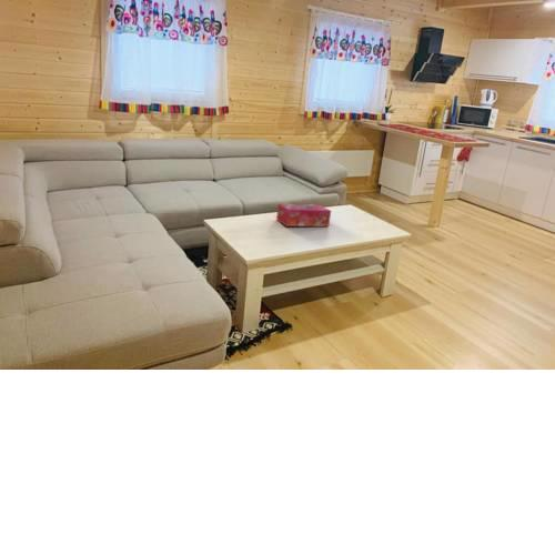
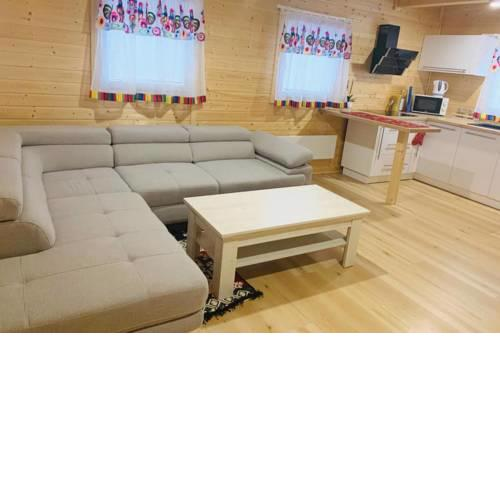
- tissue box (303, 214)
